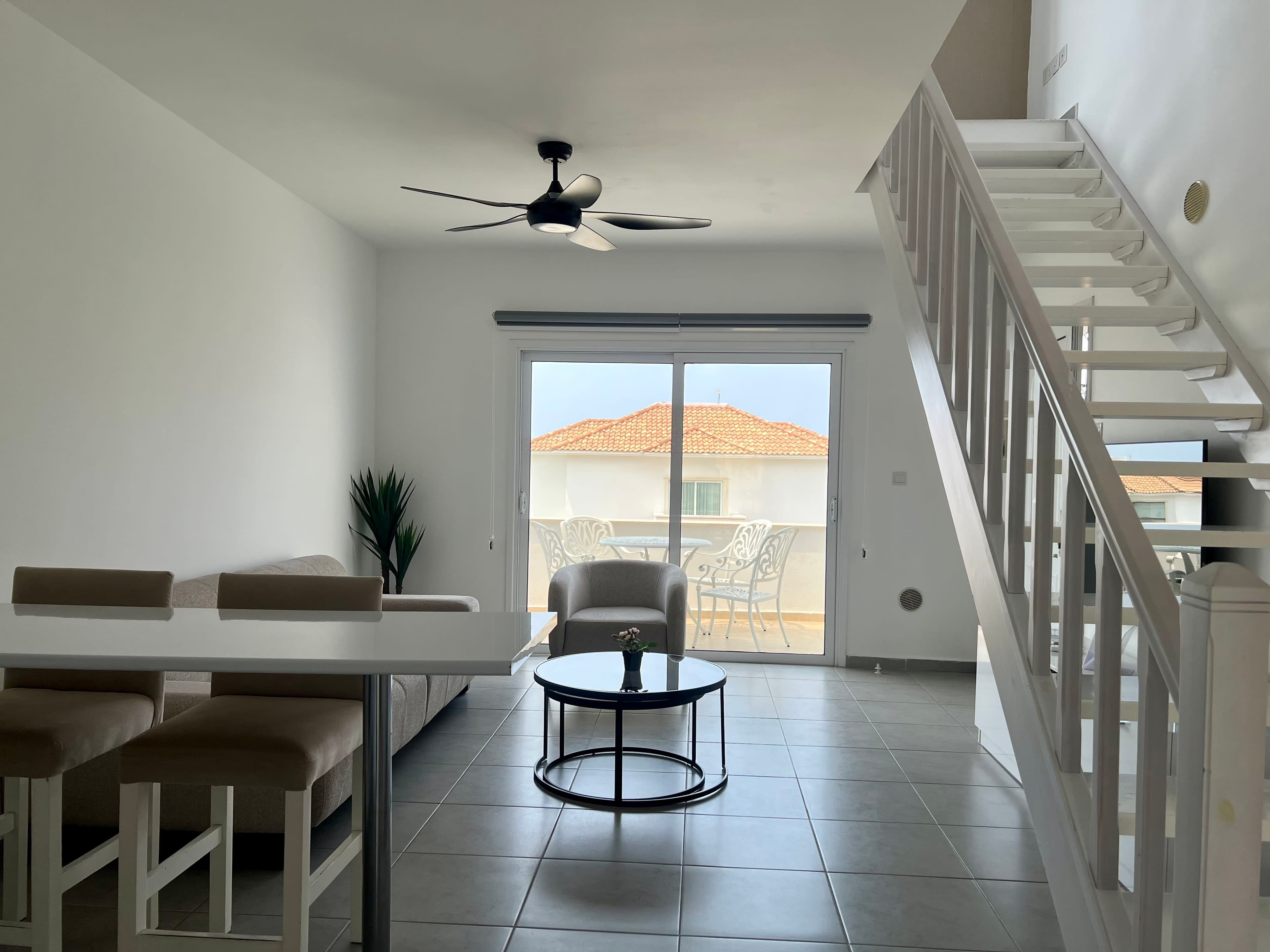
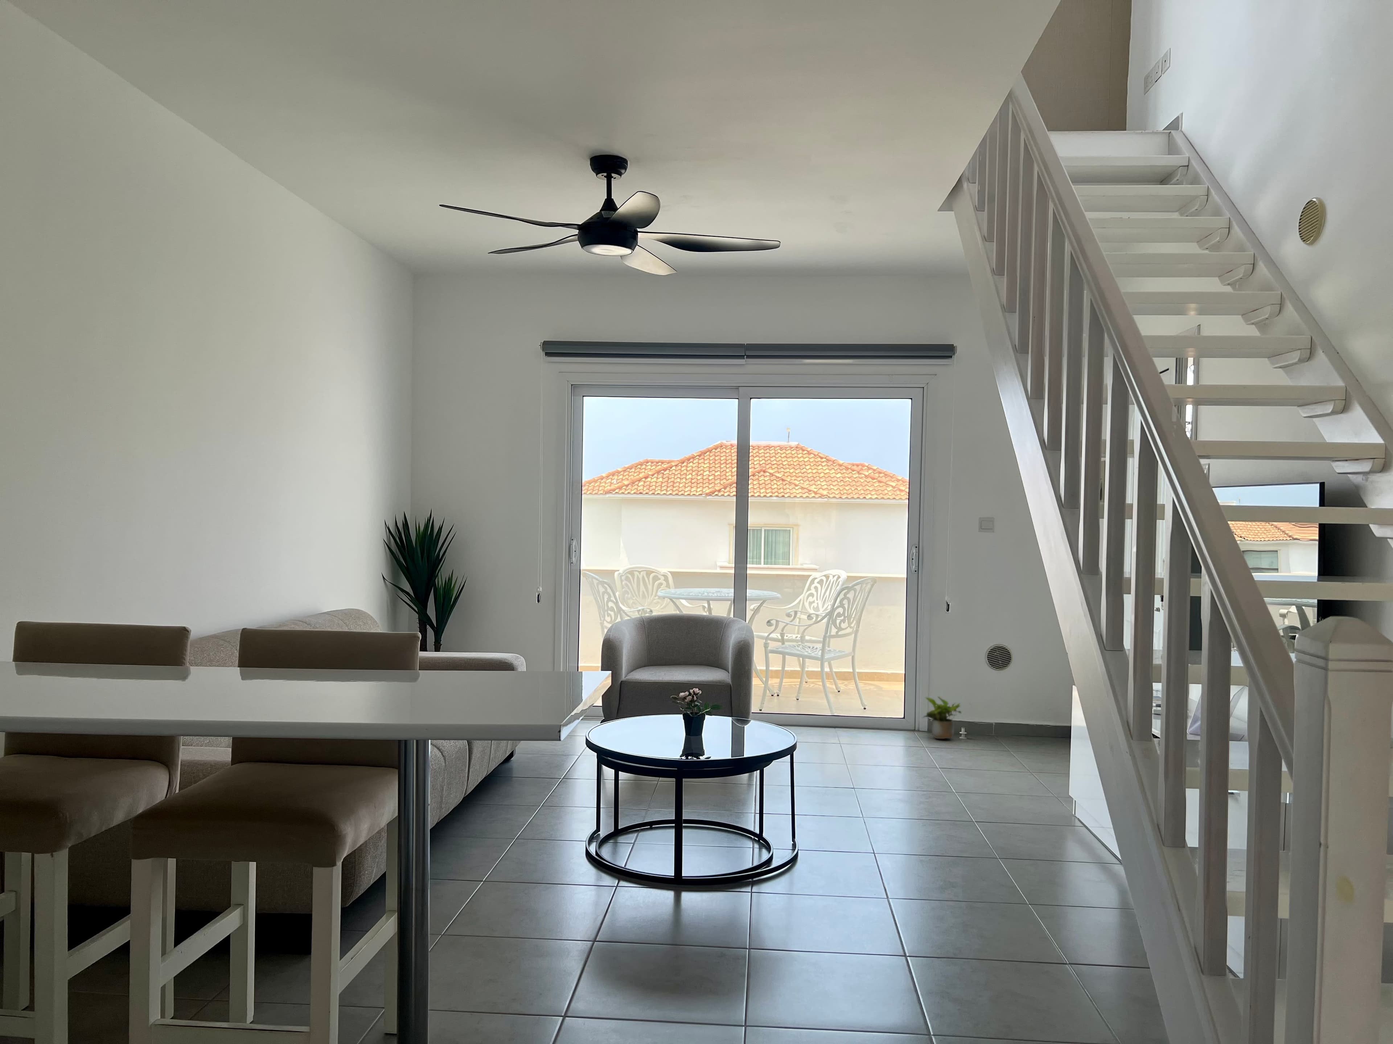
+ potted plant (941, 717)
